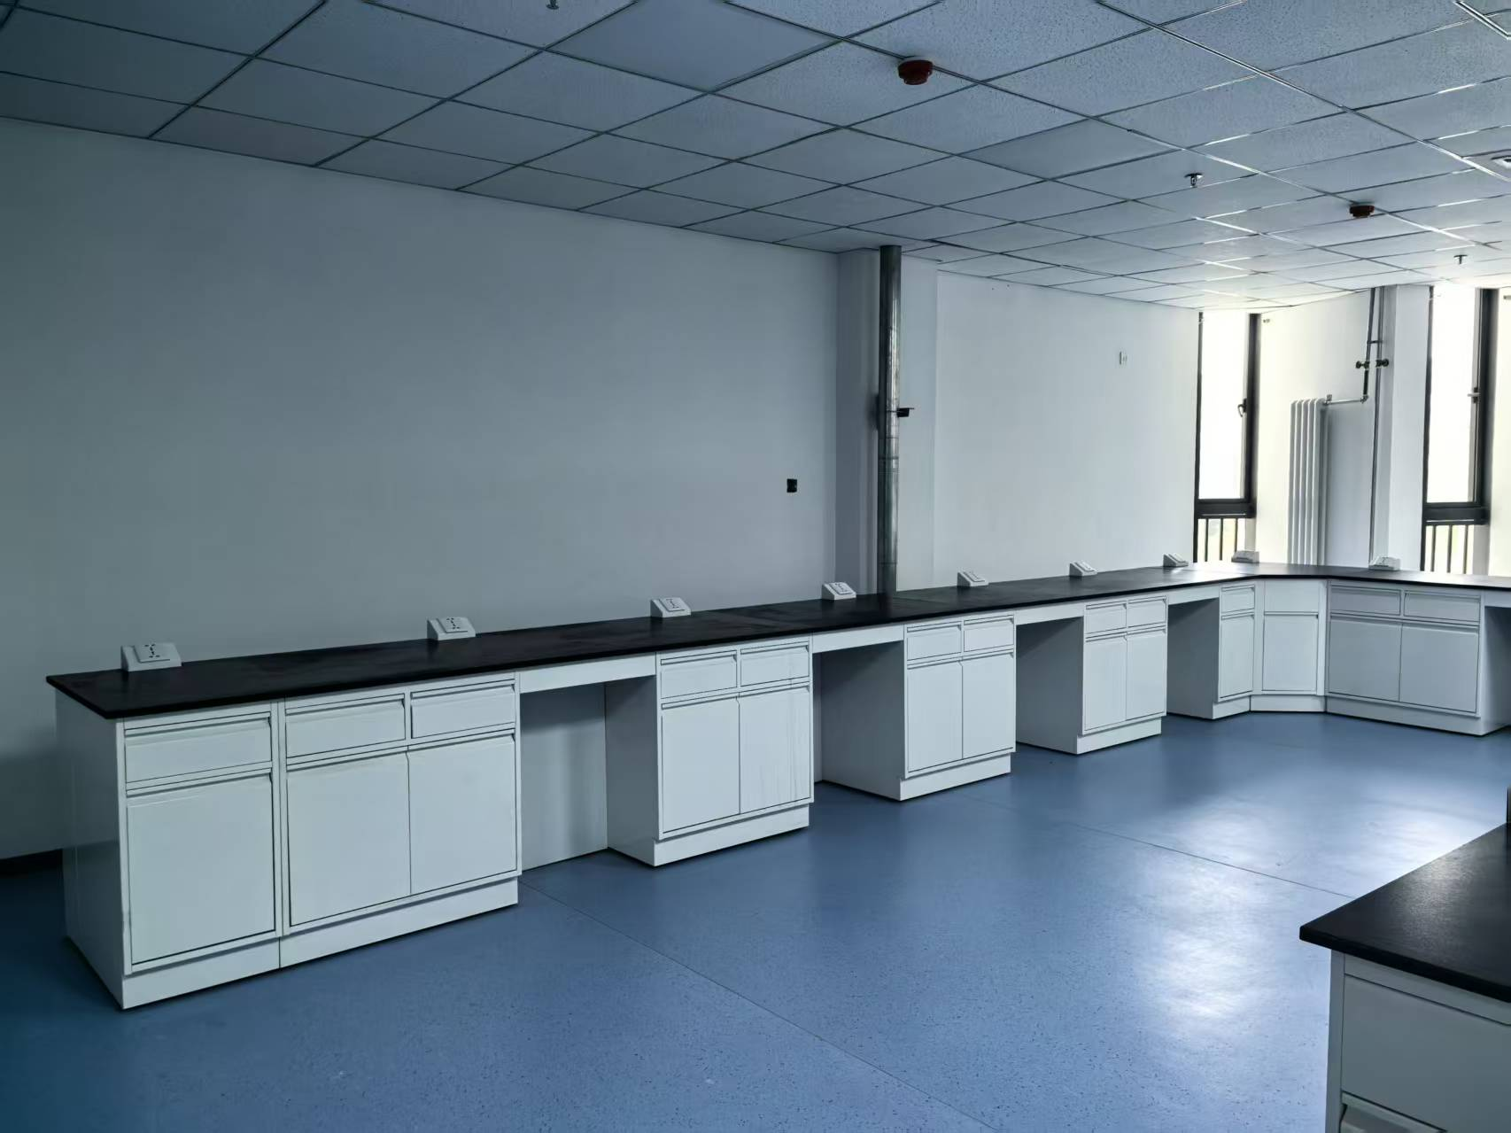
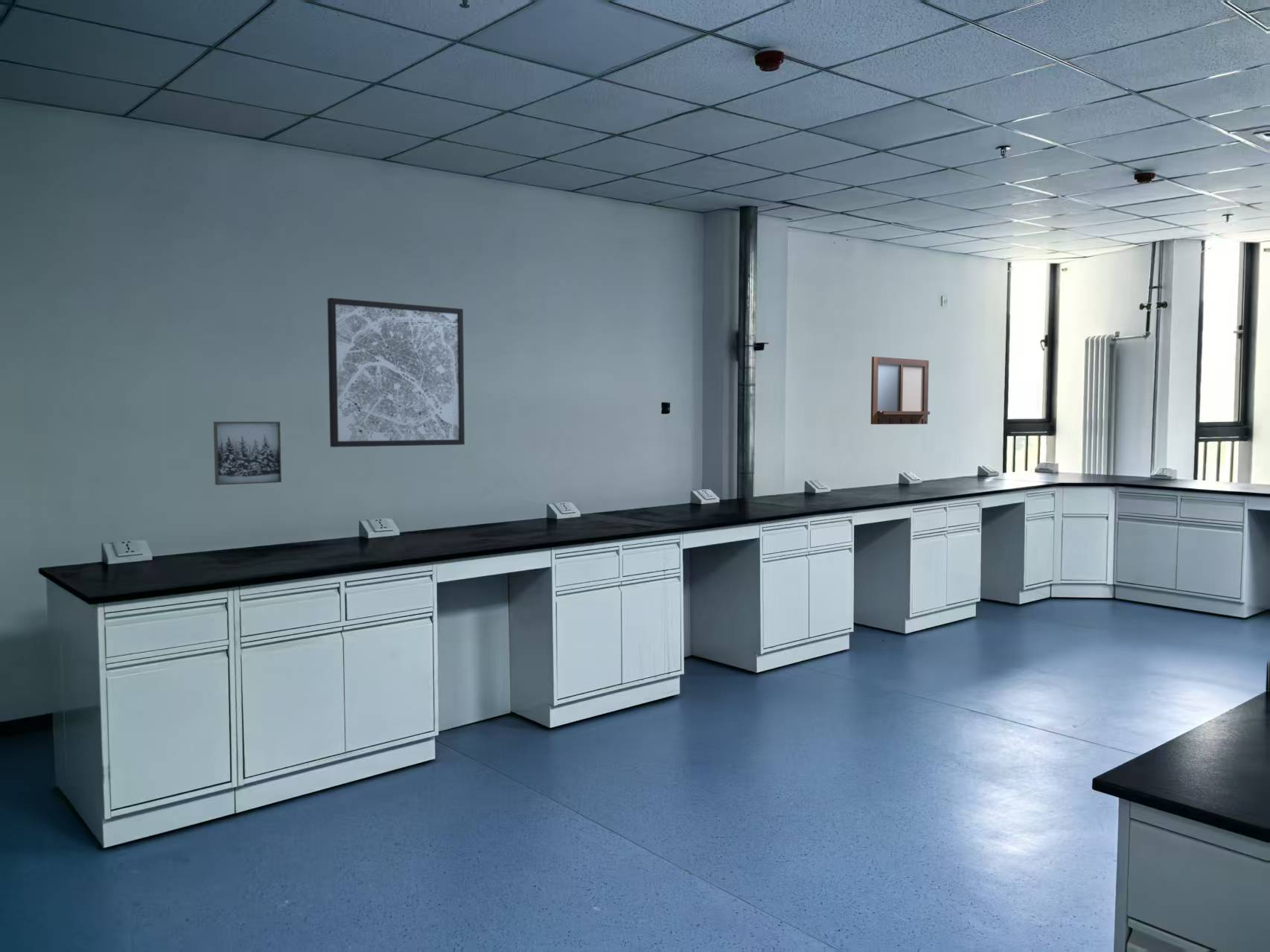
+ writing board (903, 391)
+ wall art (248, 453)
+ wall art (399, 375)
